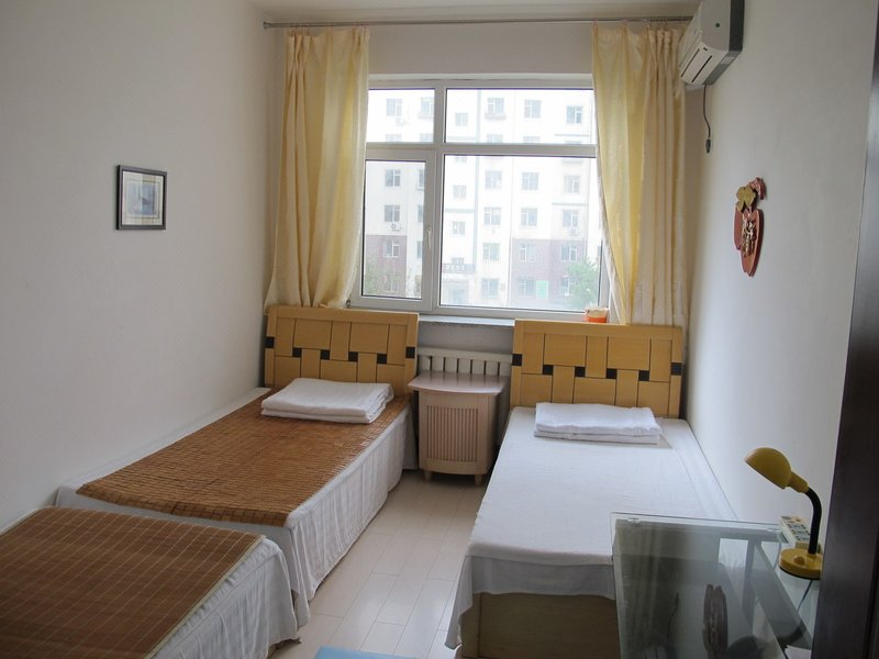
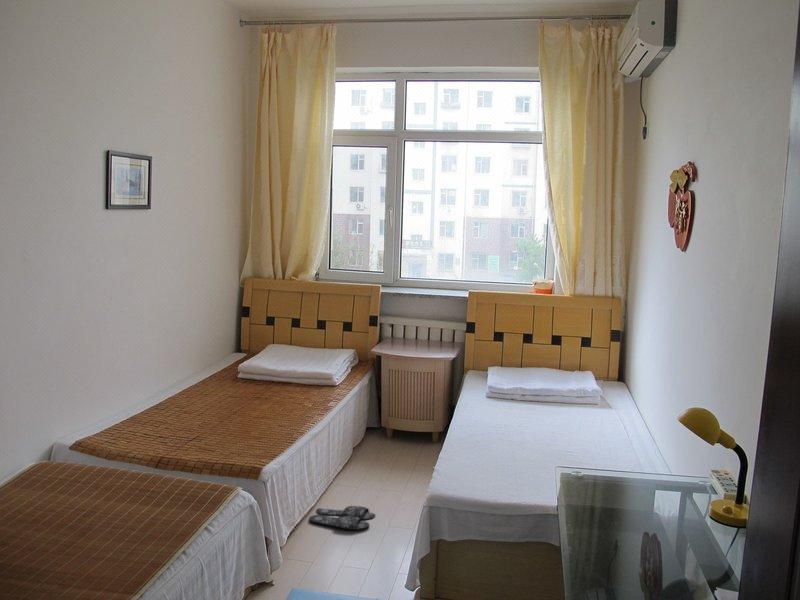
+ slippers (342, 514)
